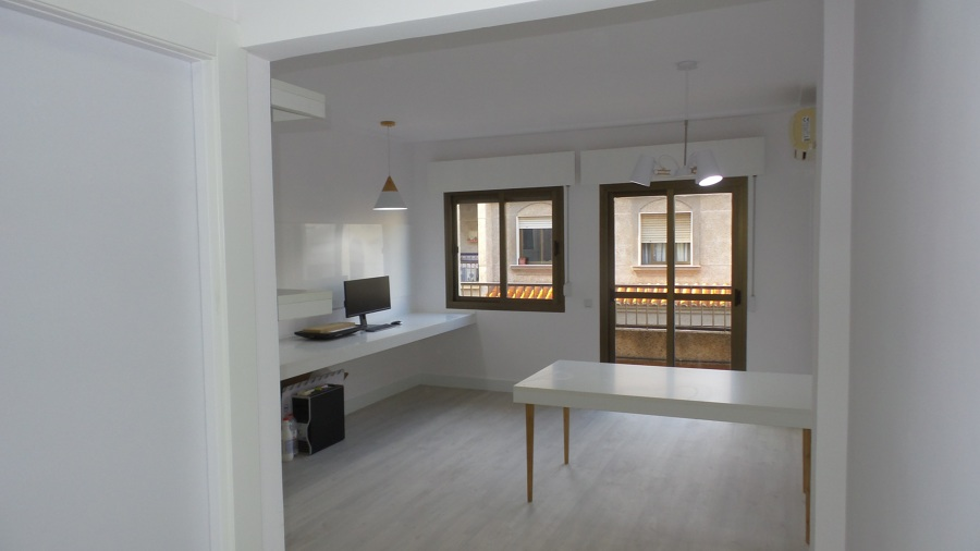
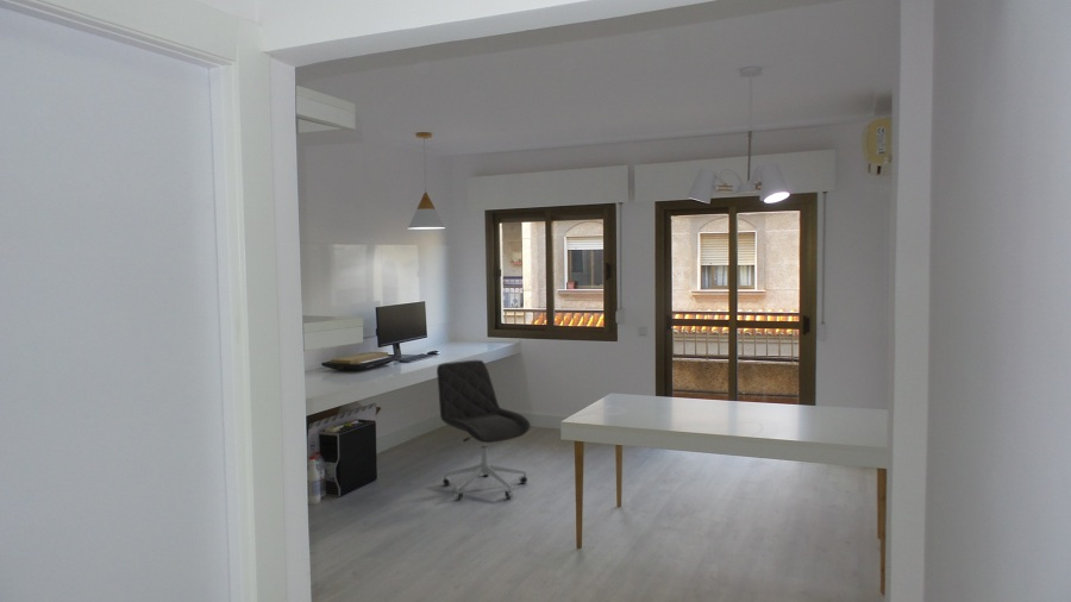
+ office chair (482, 426)
